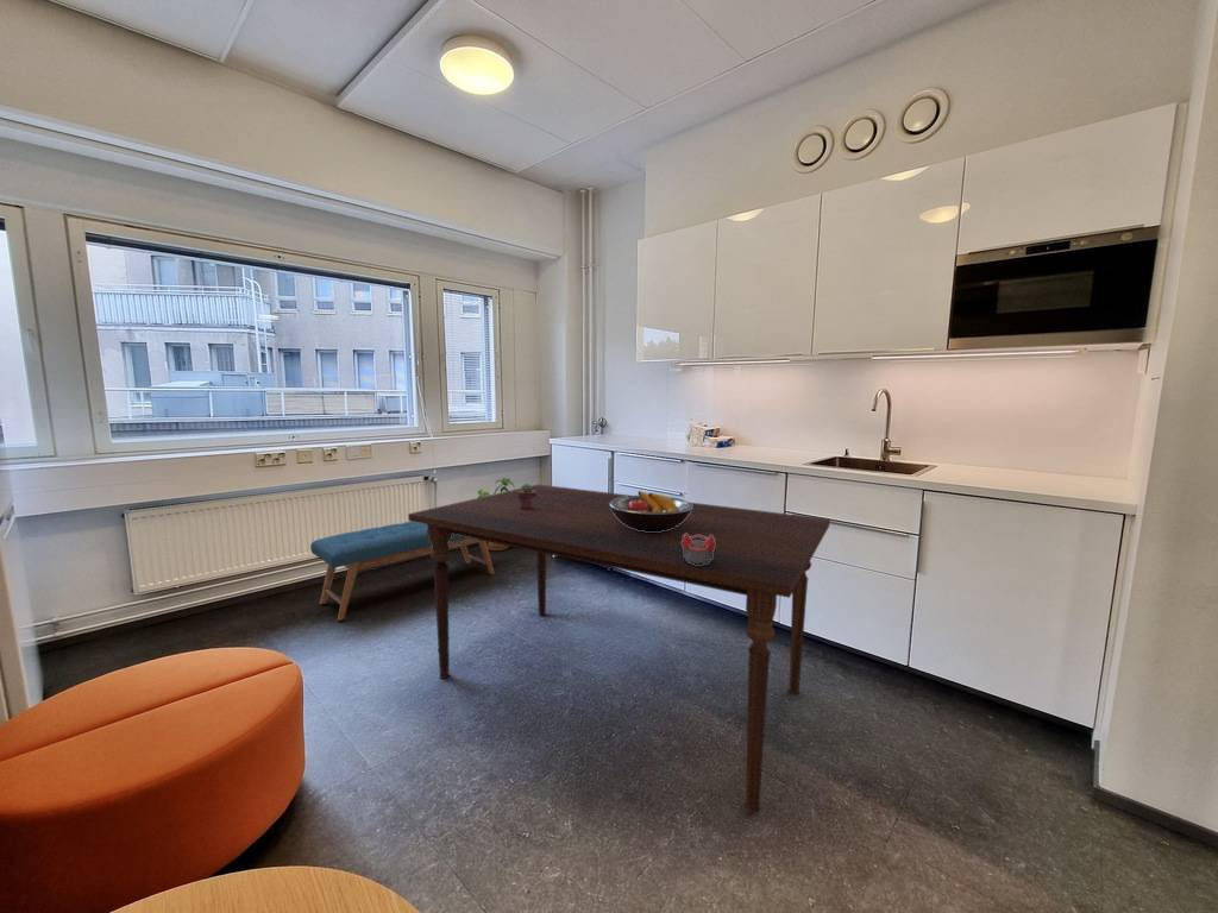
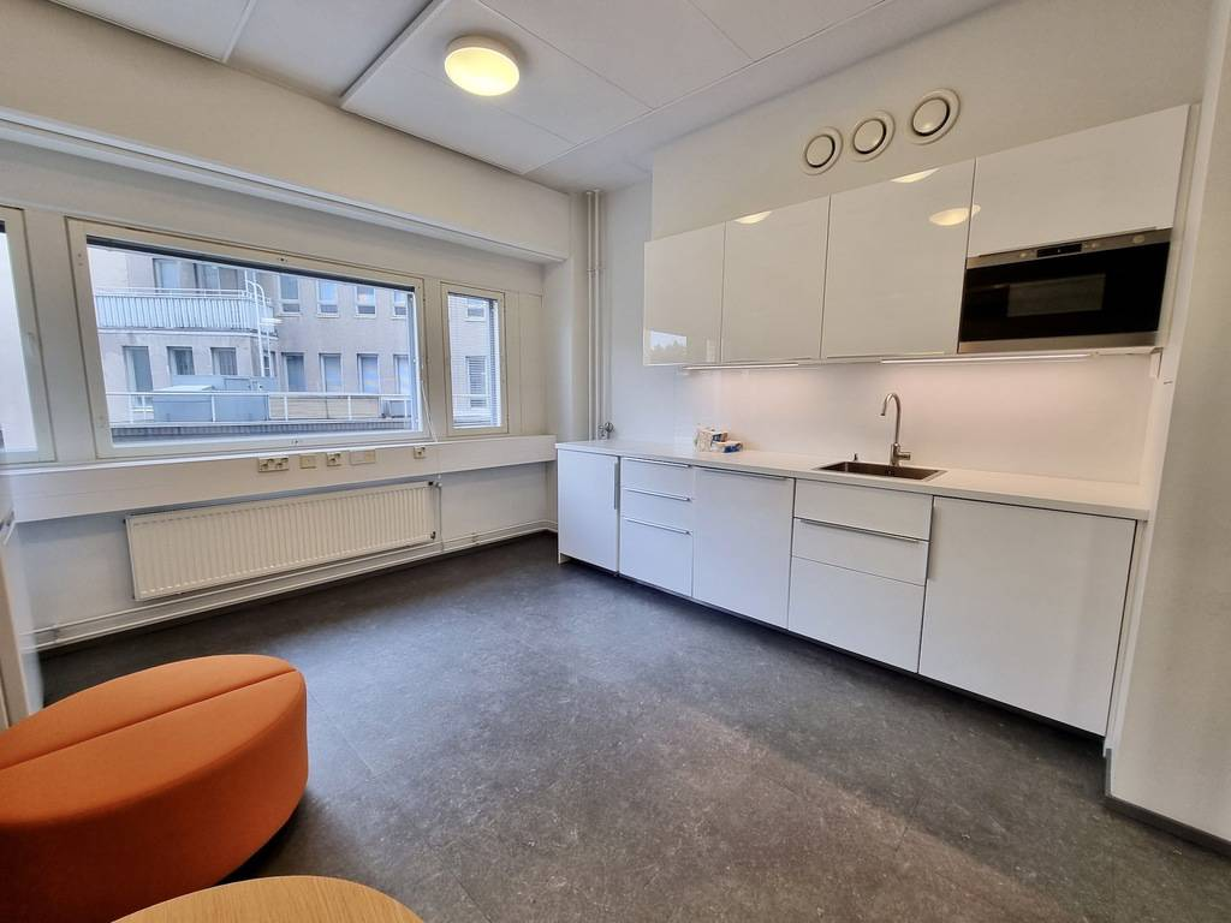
- napkin holder (698, 547)
- potted succulent (526, 495)
- house plant (494, 493)
- dining table (624, 569)
- bench (413, 556)
- fruit bowl (649, 511)
